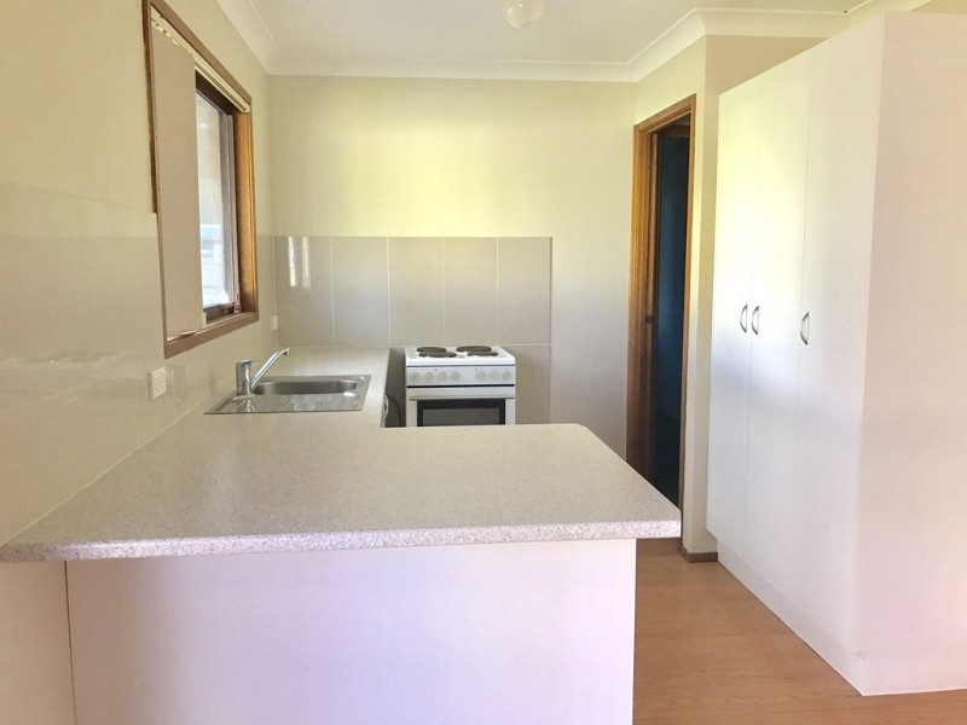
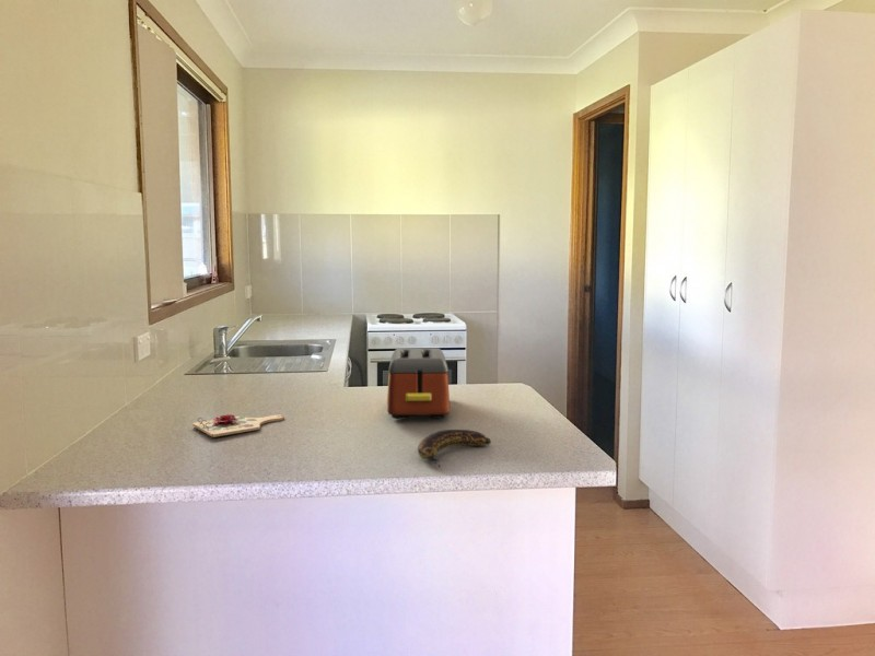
+ banana (450, 443)
+ cutting board (244, 419)
+ toaster (418, 382)
